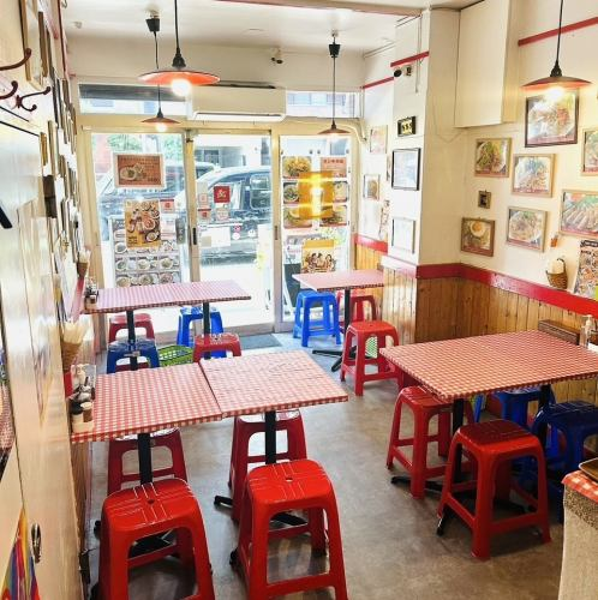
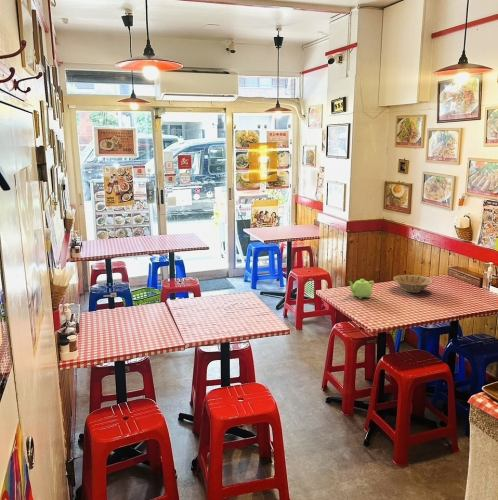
+ bowl (412, 284)
+ teapot (360, 287)
